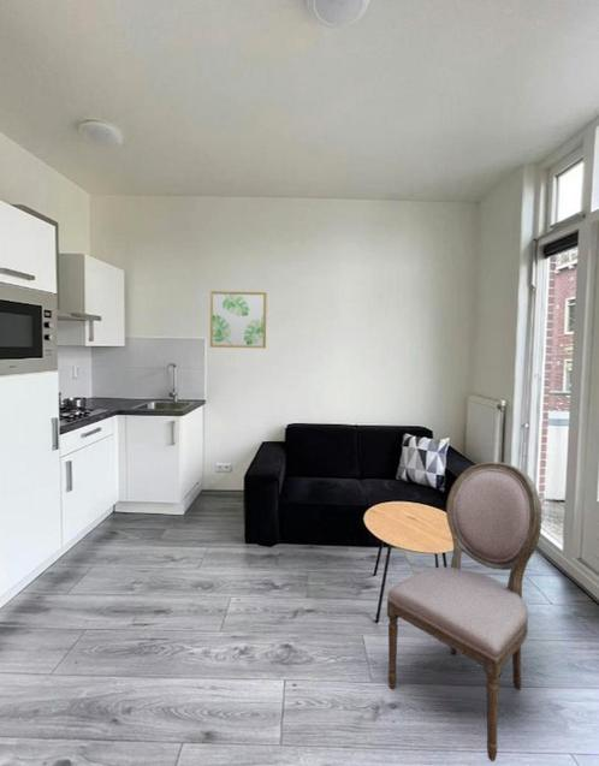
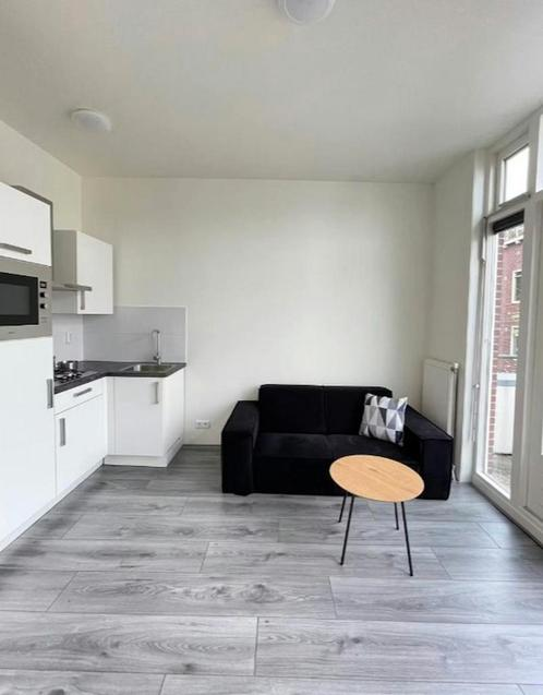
- dining chair (463, 584)
- wall art (238, 320)
